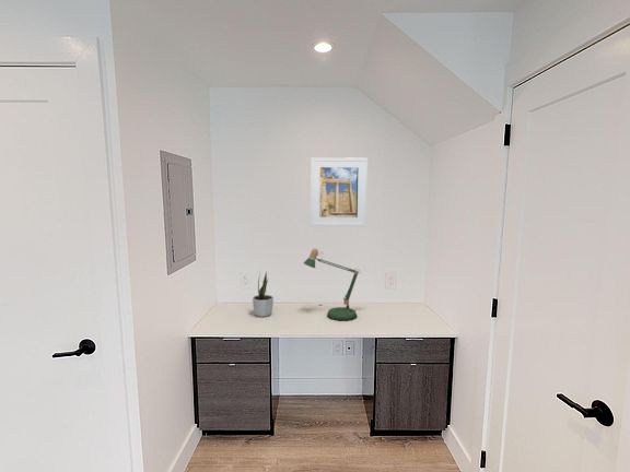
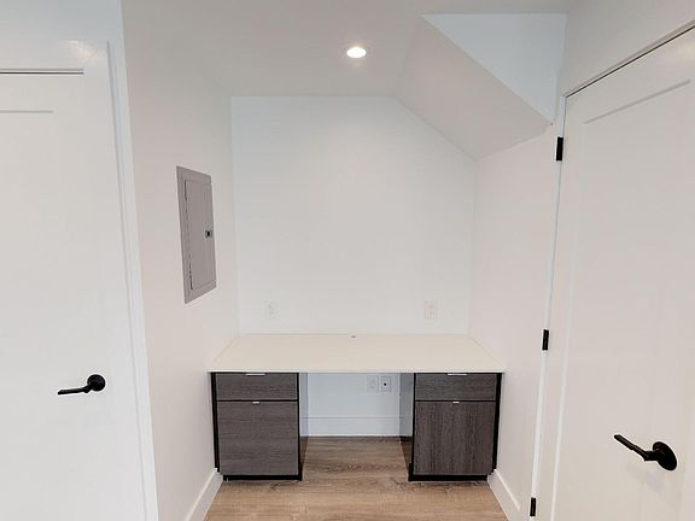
- potted plant (262, 291)
- desk lamp (337, 267)
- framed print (338, 192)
